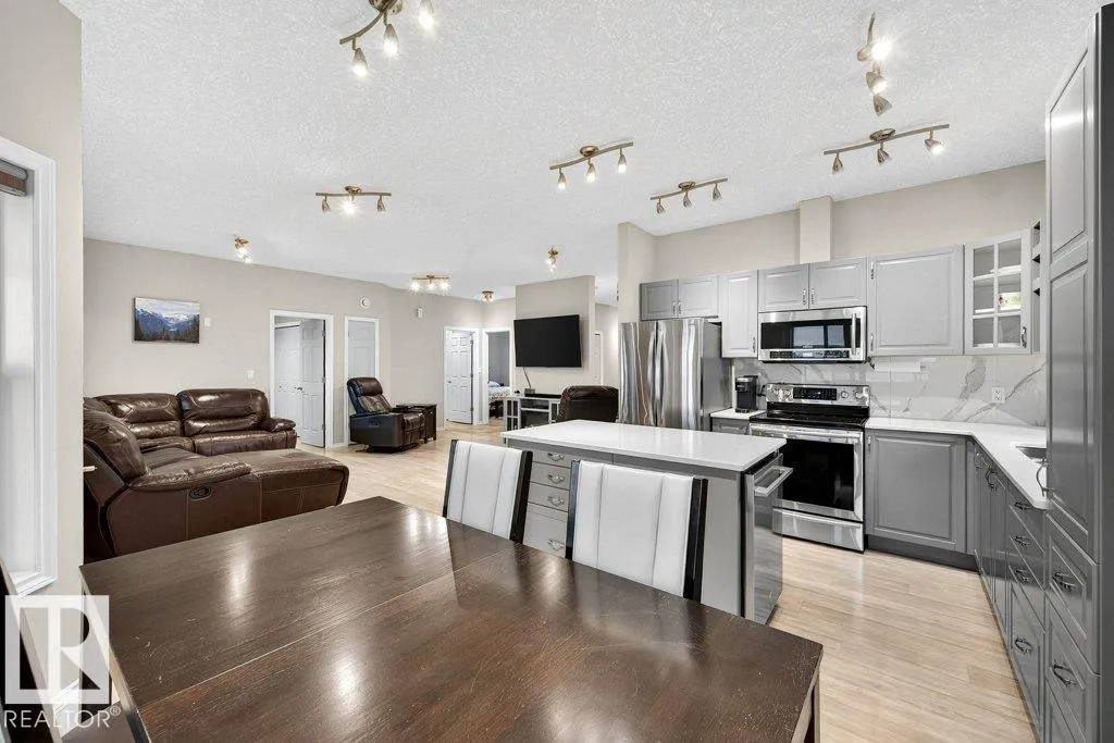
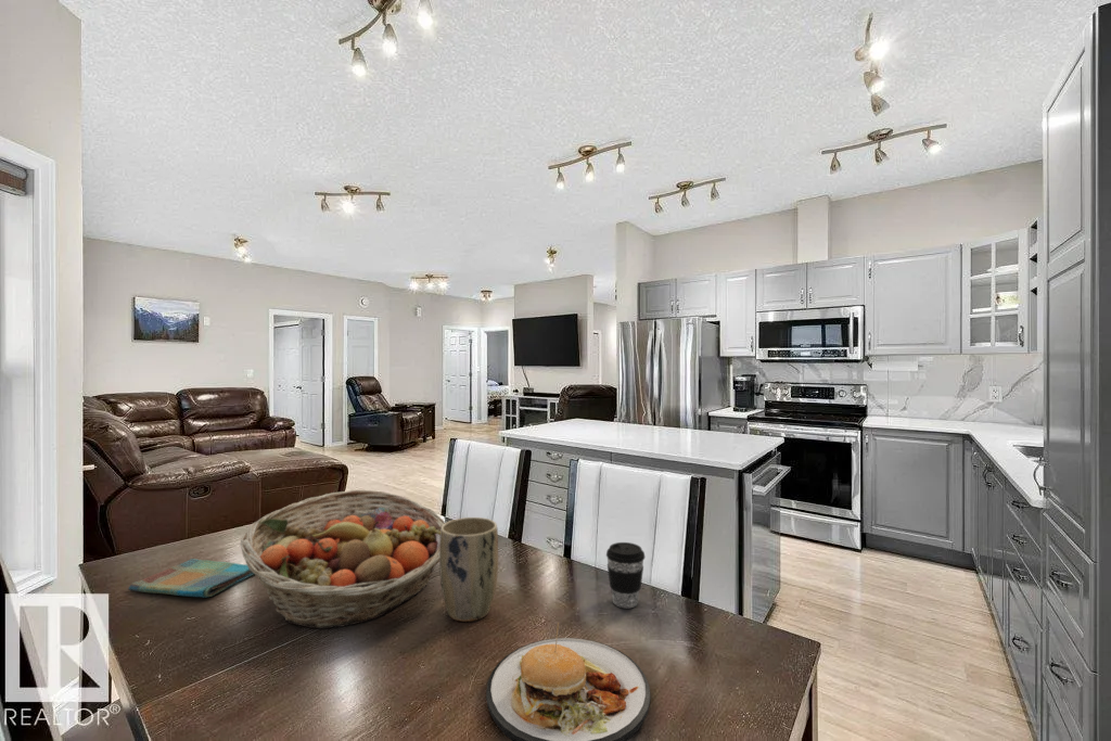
+ coffee cup (625, 574)
+ plate (567, 653)
+ fruit basket (356, 549)
+ dish towel (197, 575)
+ plant pot (469, 568)
